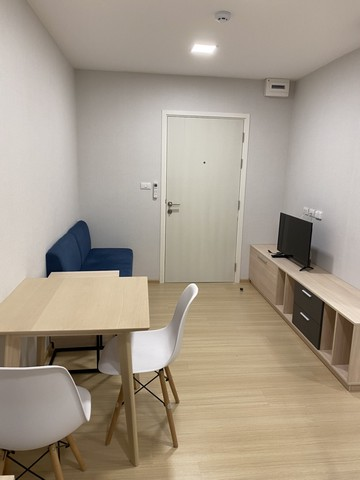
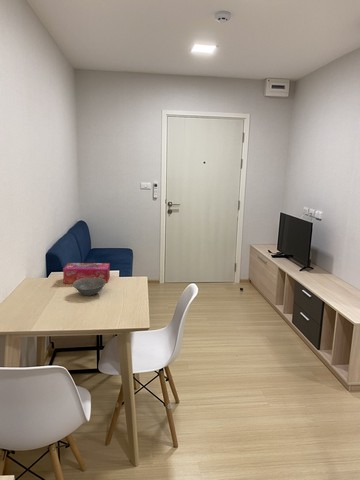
+ tissue box (87, 273)
+ bowl (89, 288)
